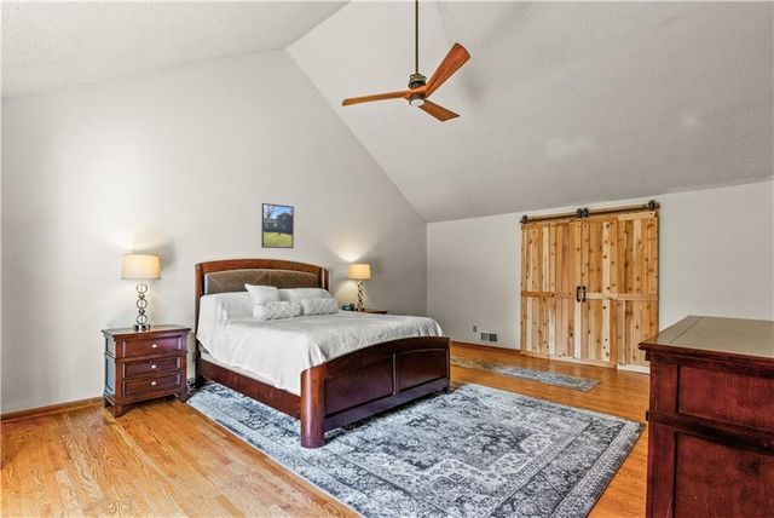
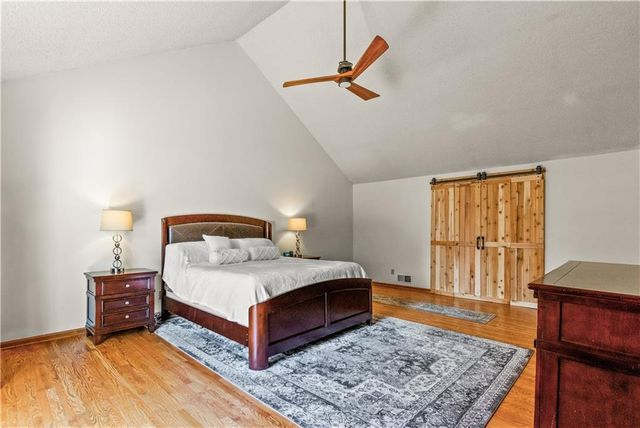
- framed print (278, 226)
